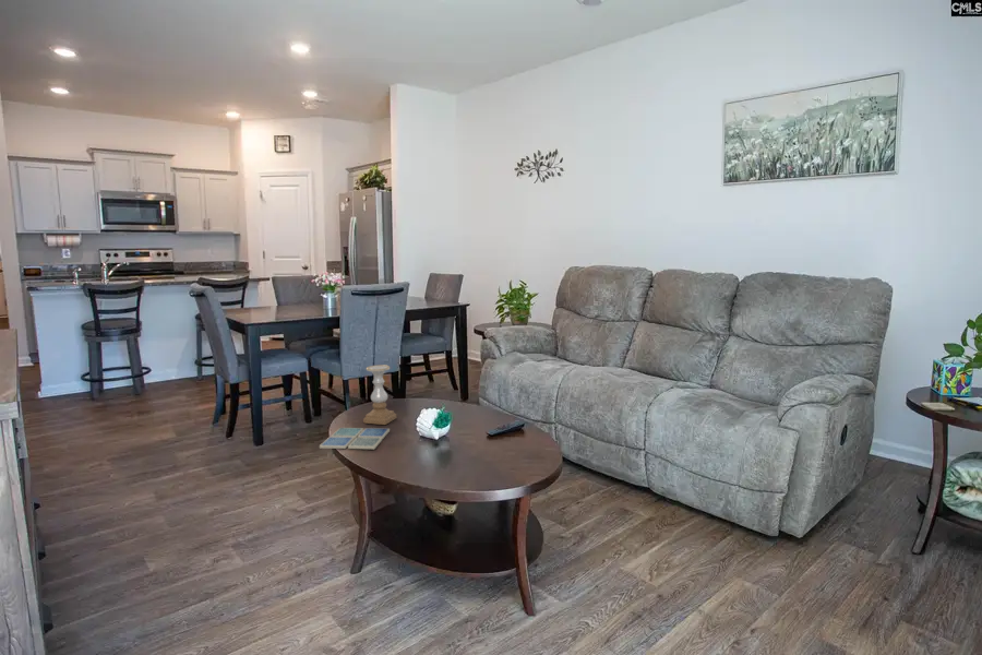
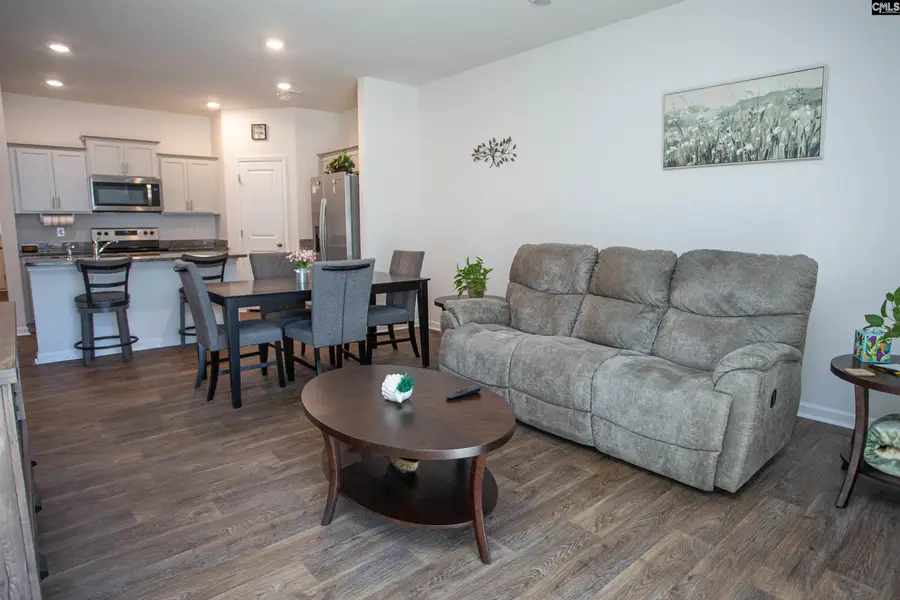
- candle holder (379, 393)
- drink coaster (356, 438)
